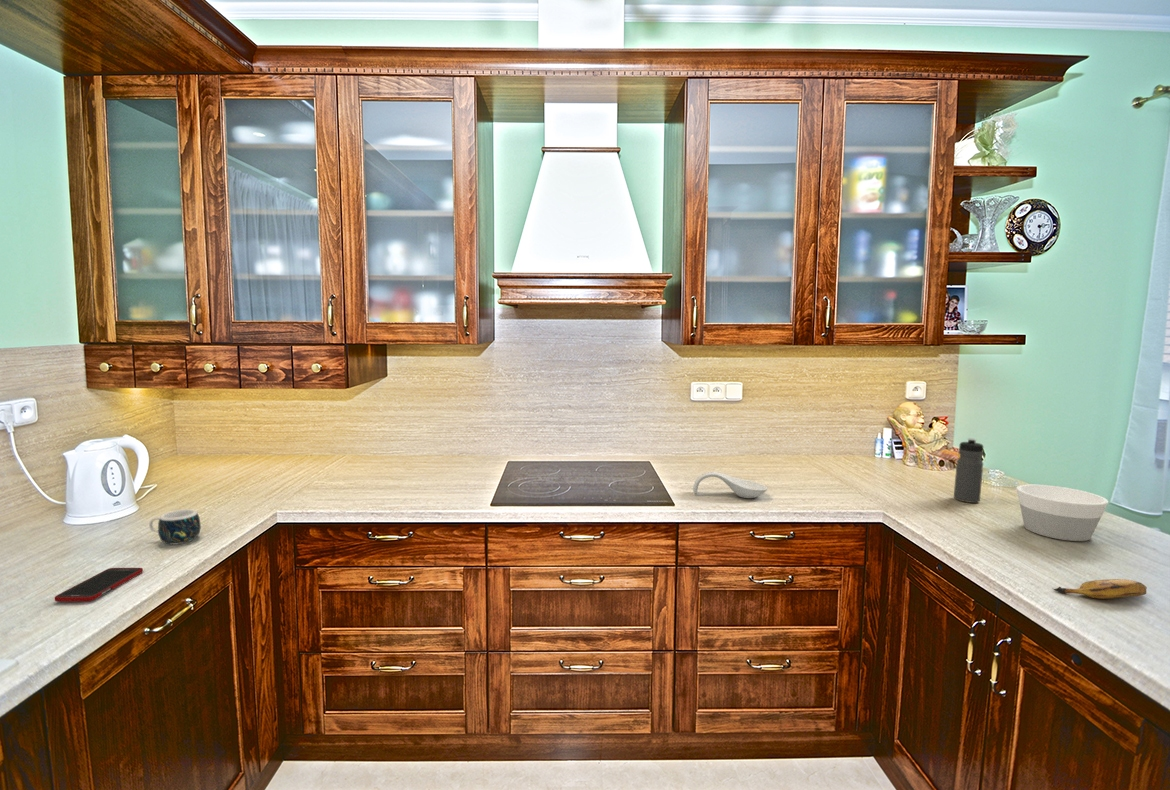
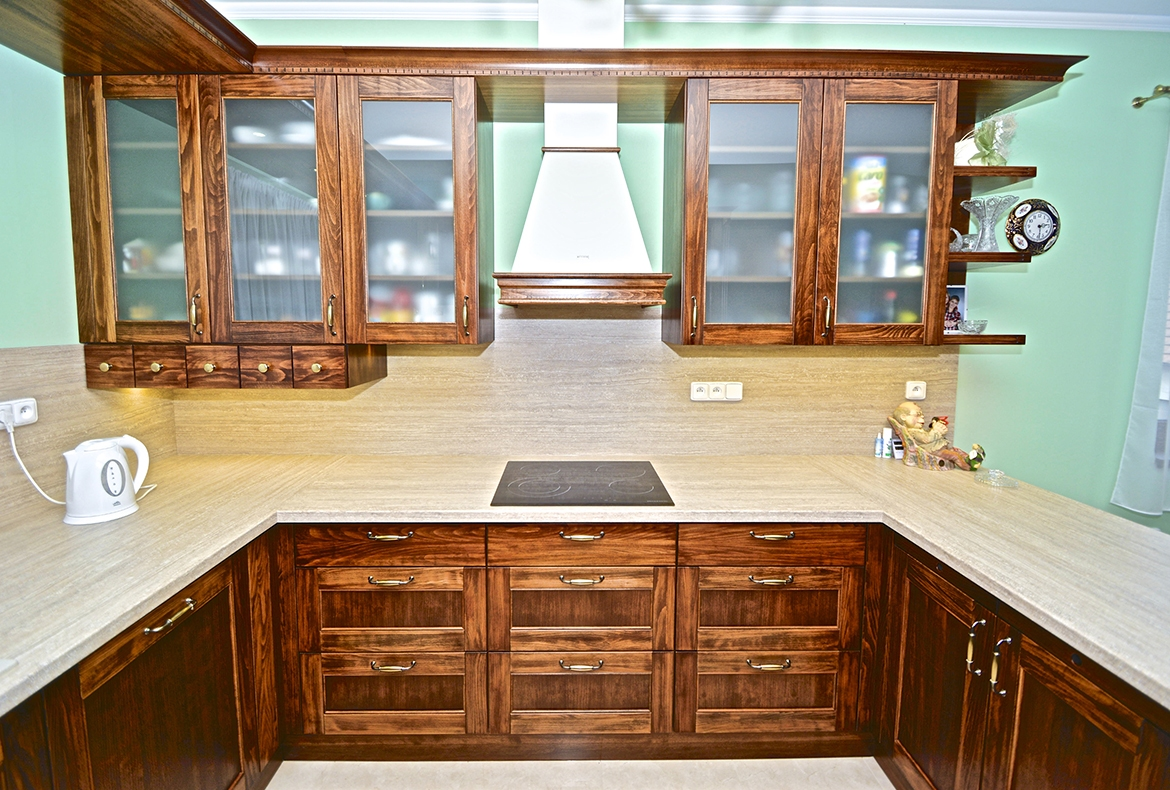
- spoon rest (729, 484)
- water bottle (969, 469)
- banana (1107, 587)
- bowl (1058, 512)
- mug (173, 526)
- cell phone (101, 583)
